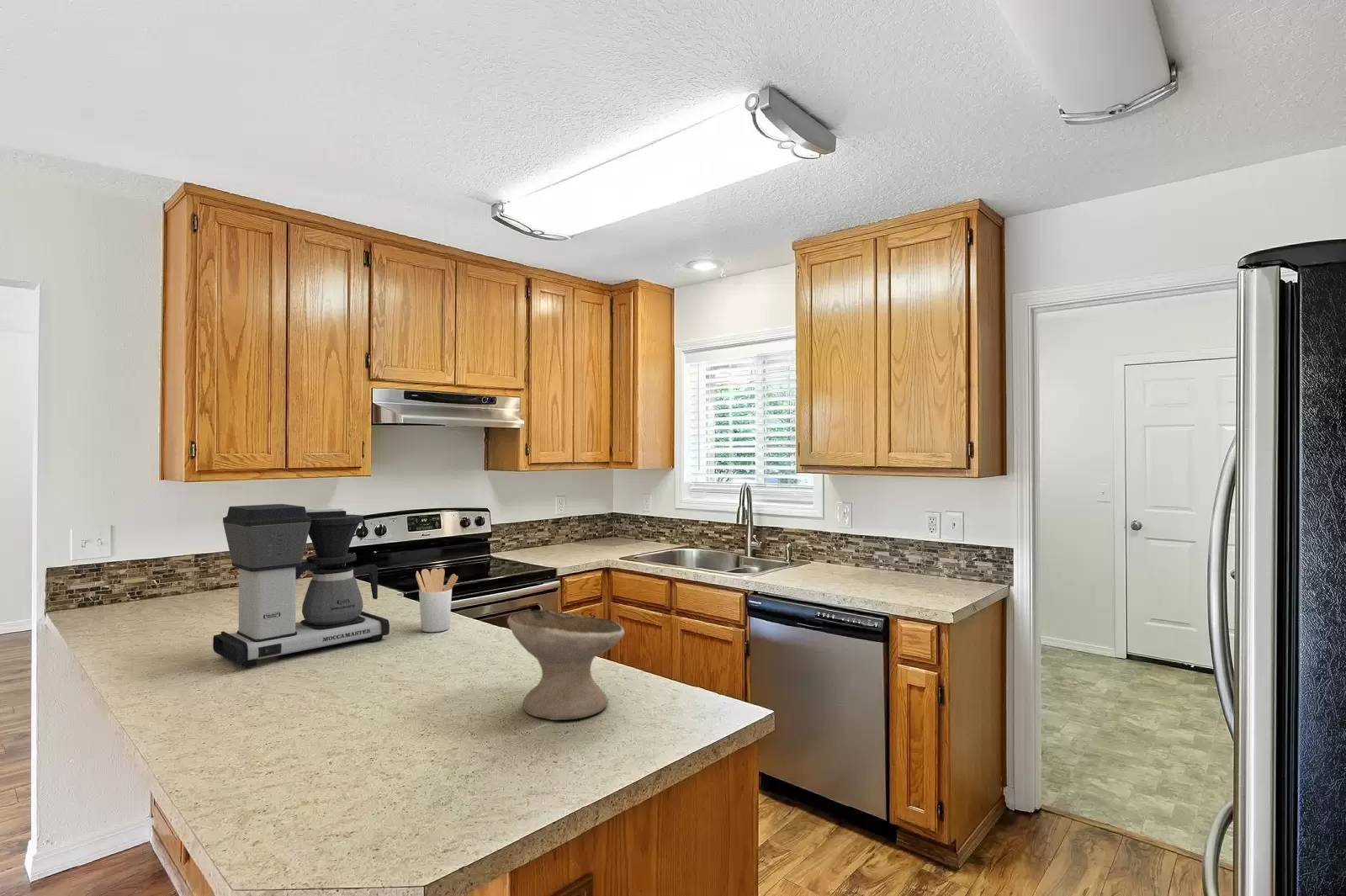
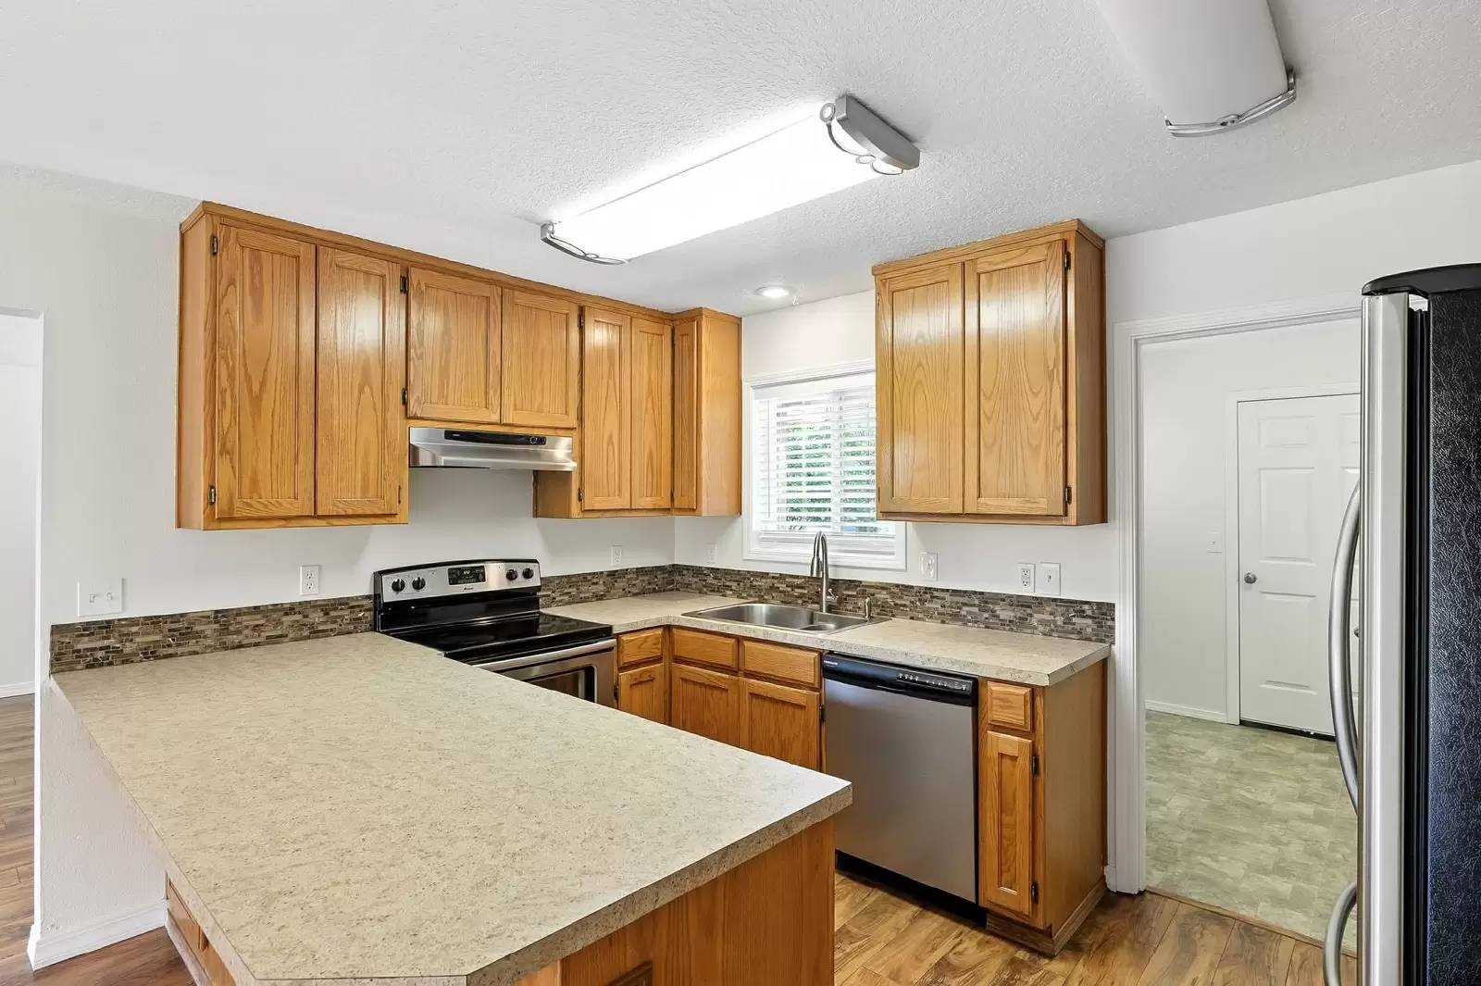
- coffee maker (305, 570)
- utensil holder (434, 597)
- bowl (566, 660)
